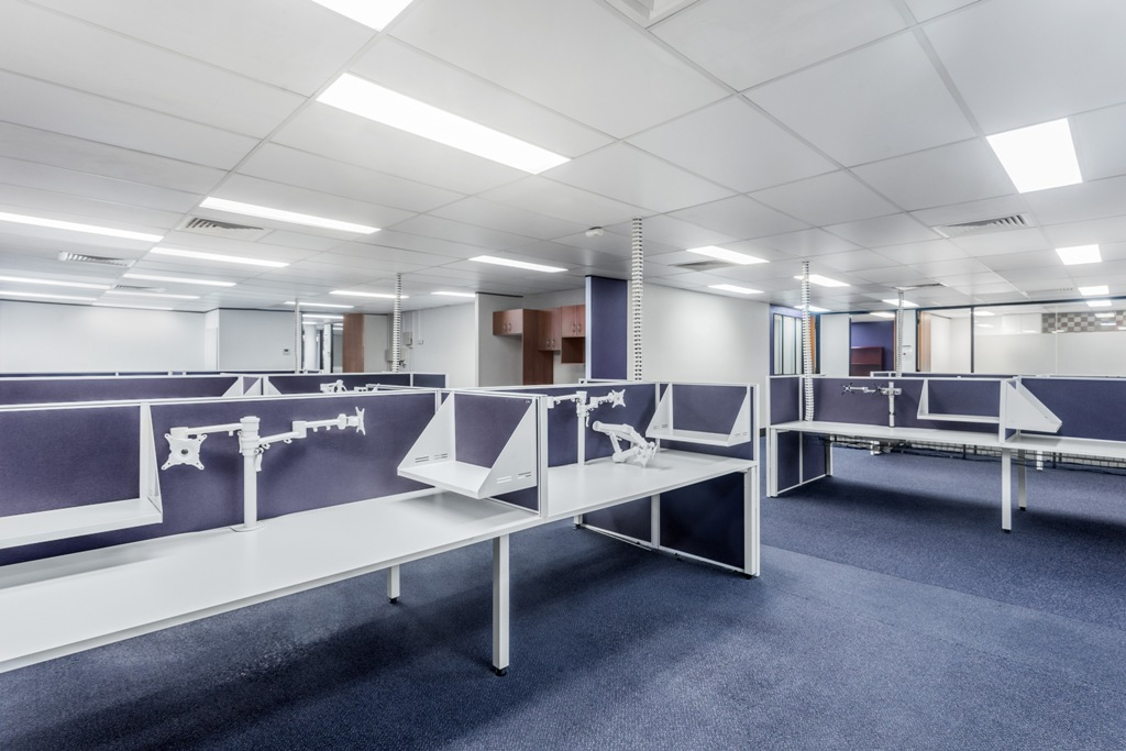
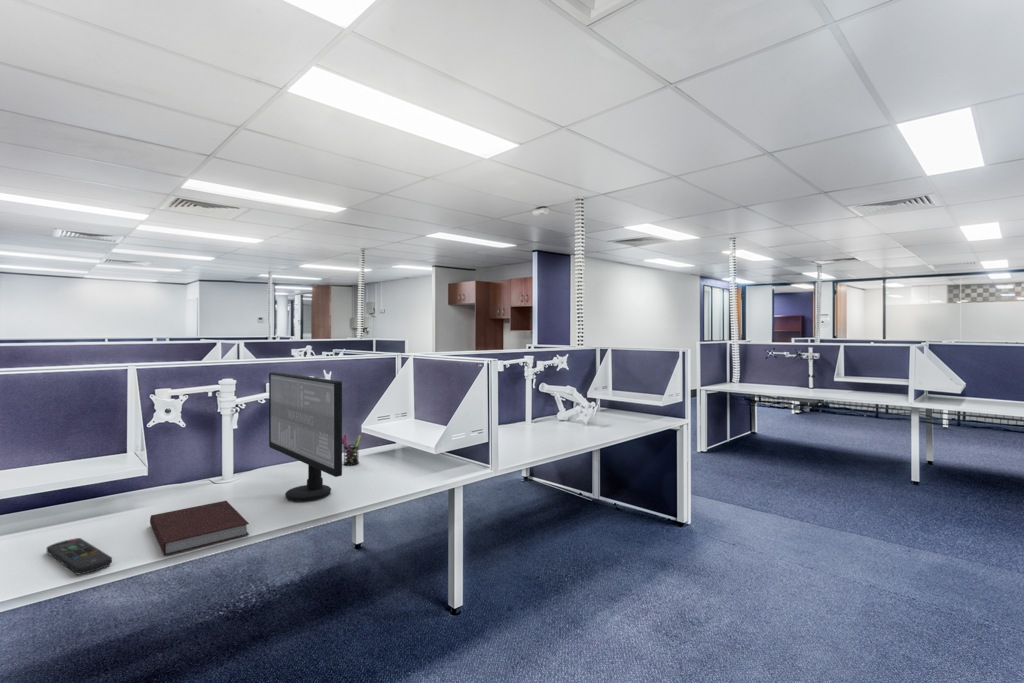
+ pen holder (351, 448)
+ notebook (198, 524)
+ remote control (78, 554)
+ computer monitor (308, 435)
